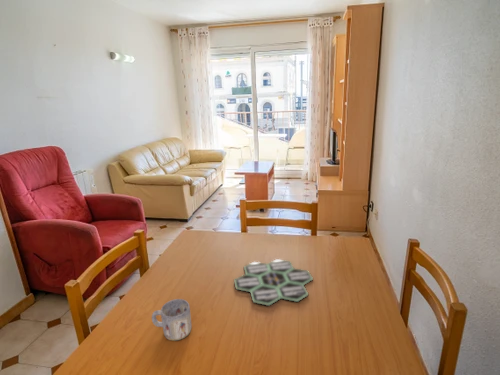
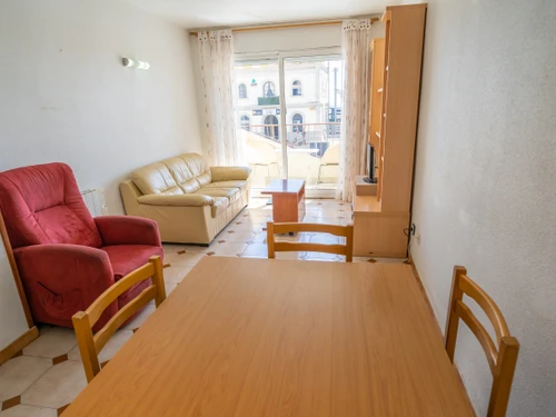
- board game (273, 279)
- mug (171, 319)
